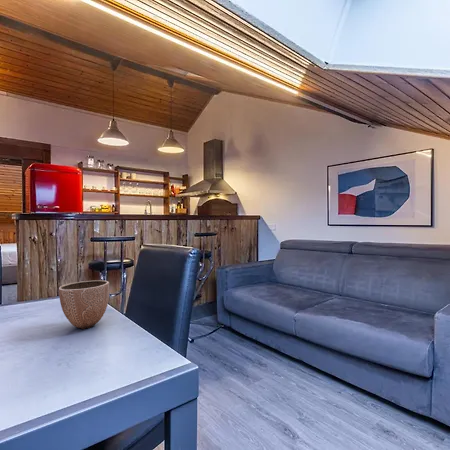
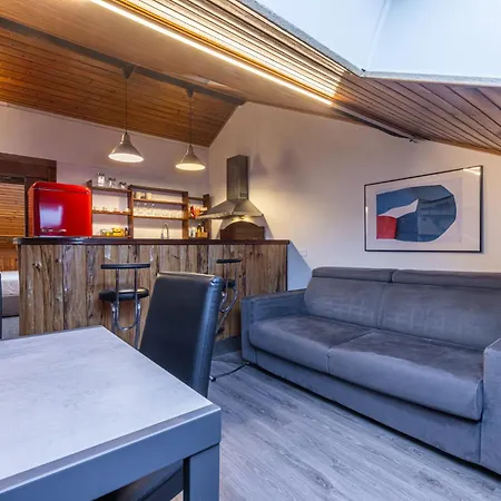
- decorative bowl (85, 304)
